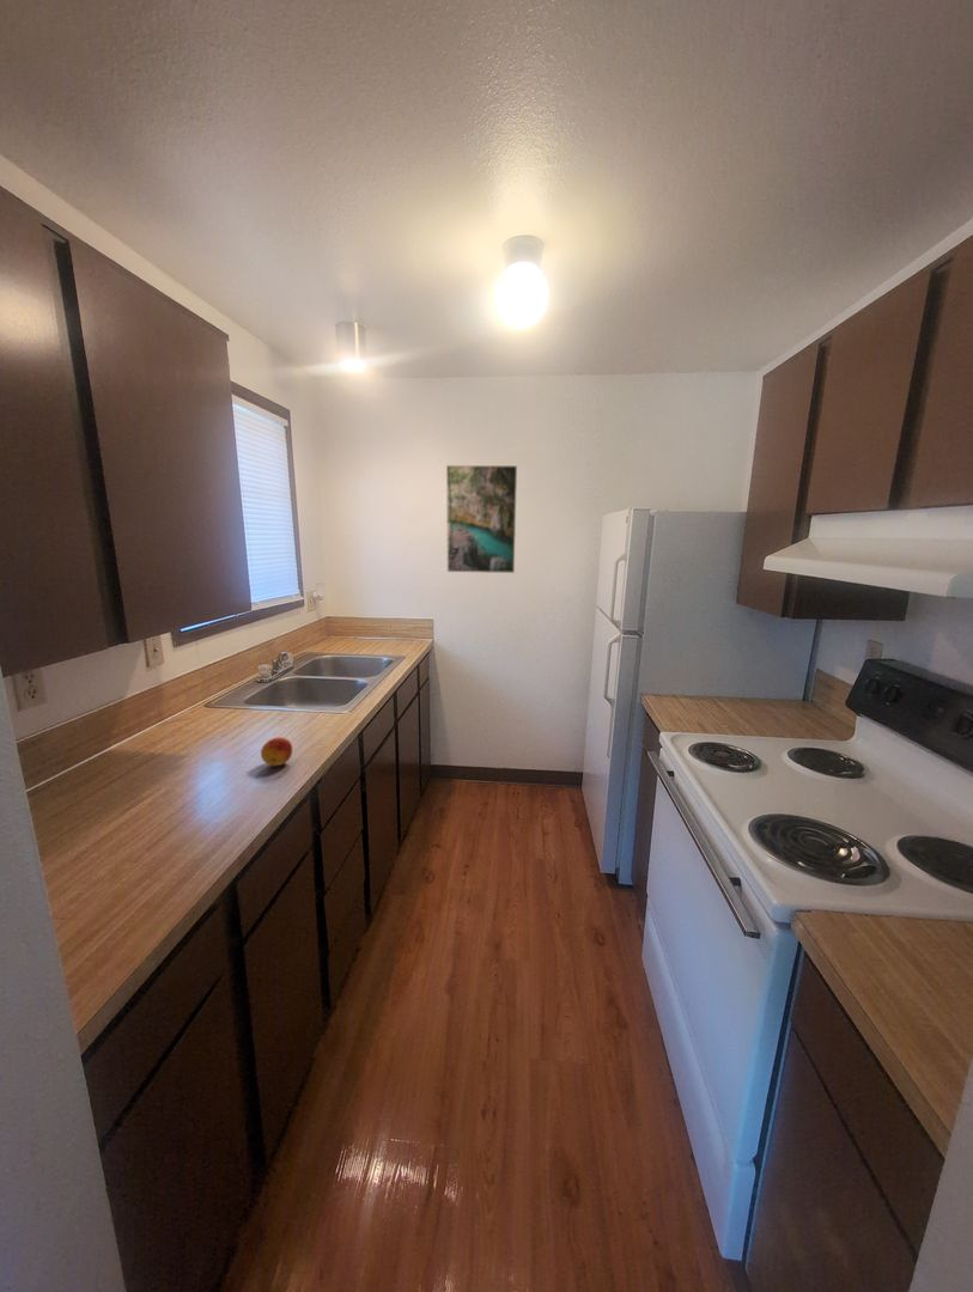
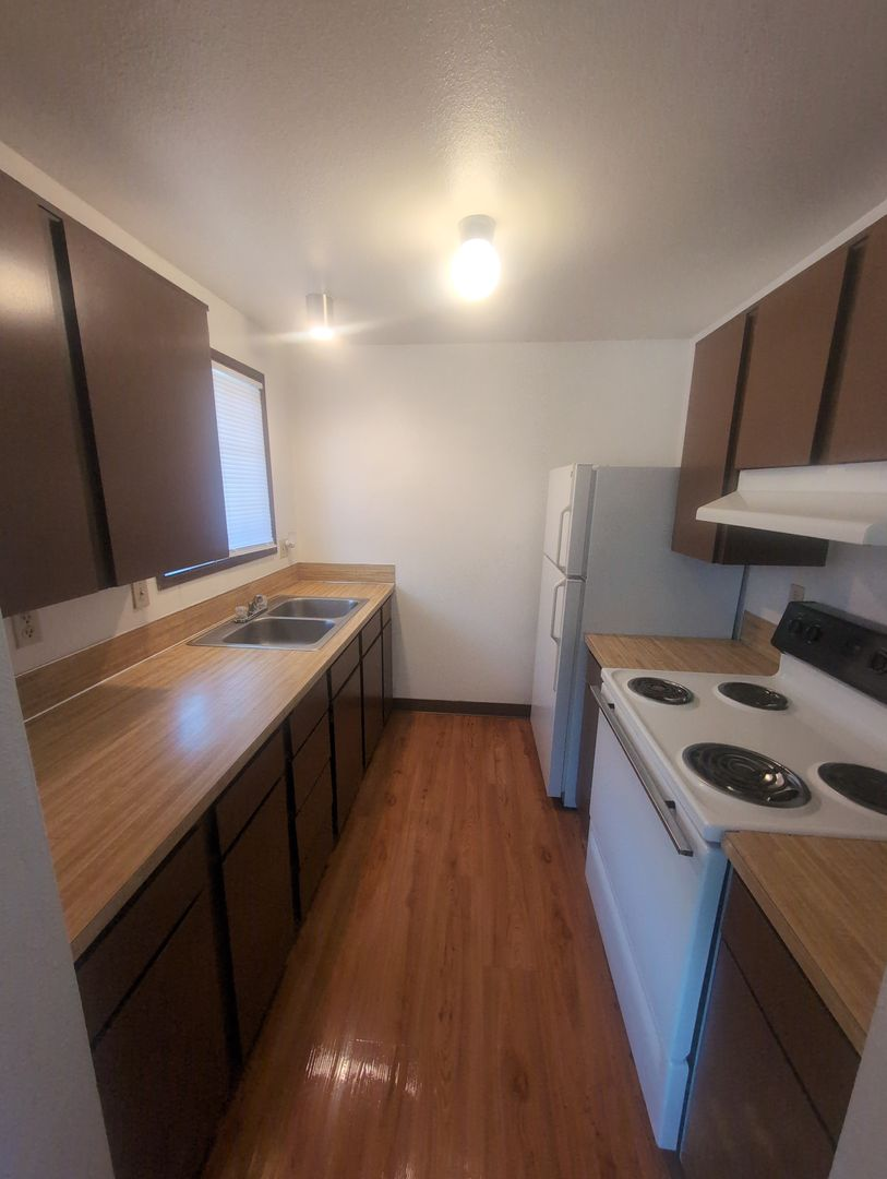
- fruit (276, 751)
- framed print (481, 520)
